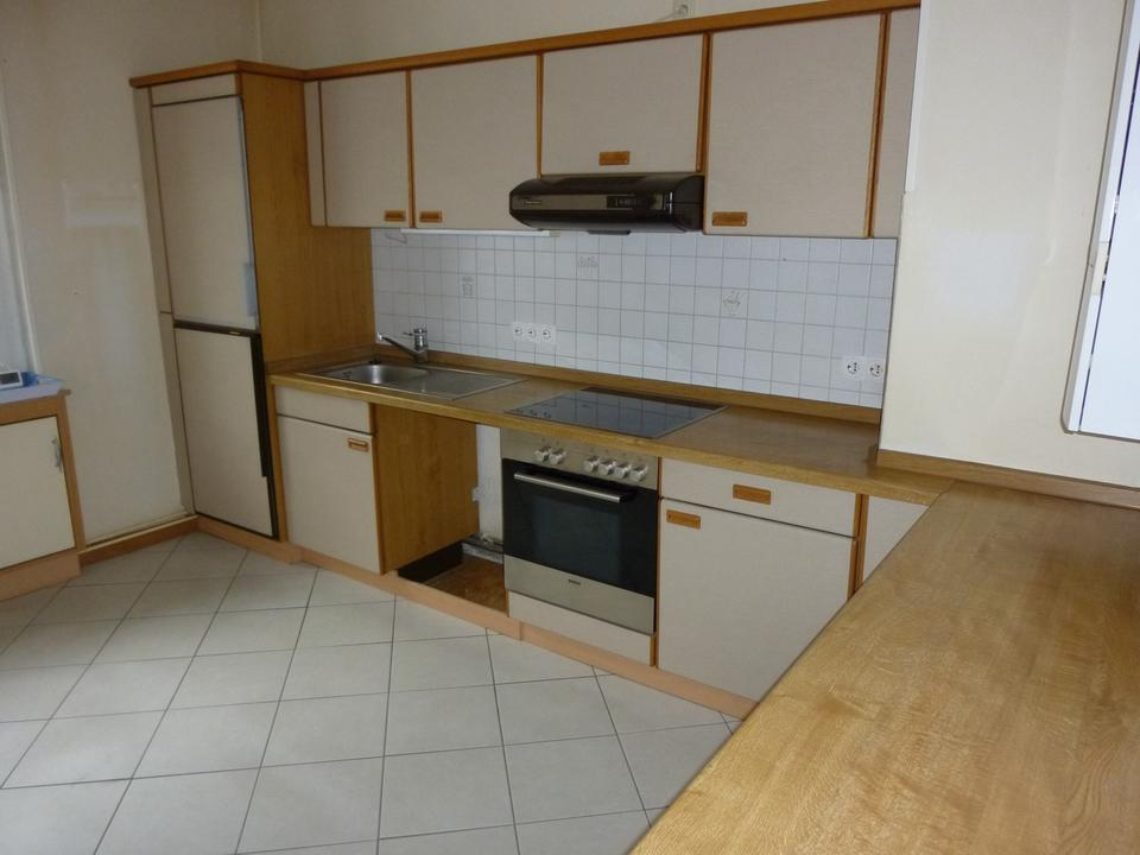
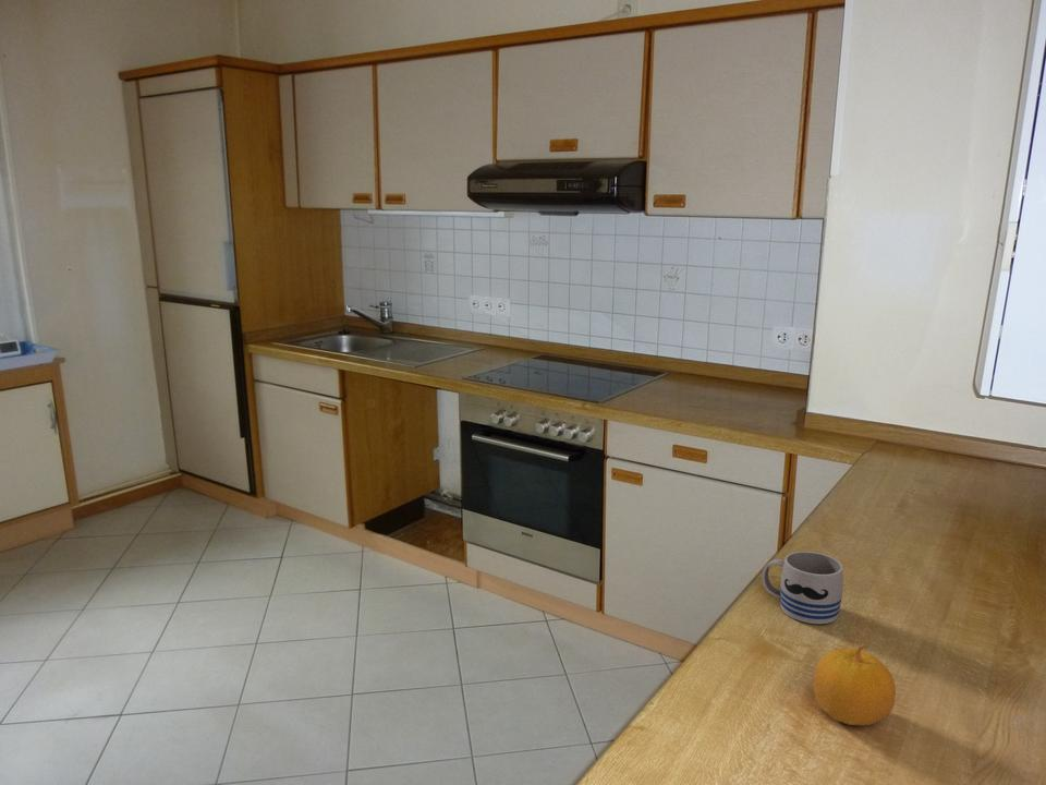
+ fruit (854, 679)
+ mug (801, 583)
